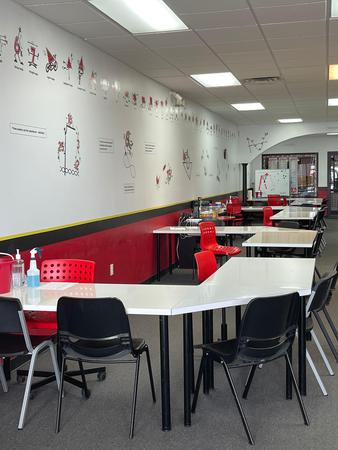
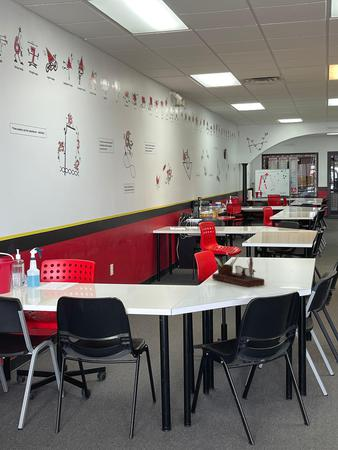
+ desk organizer (236, 268)
